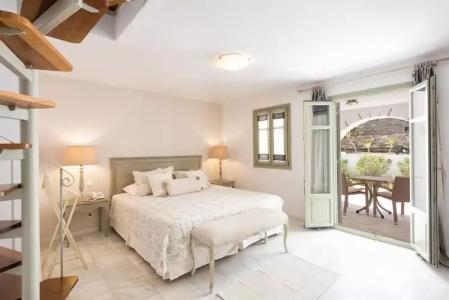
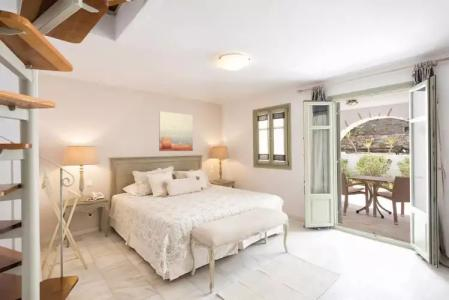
+ wall art (176, 132)
